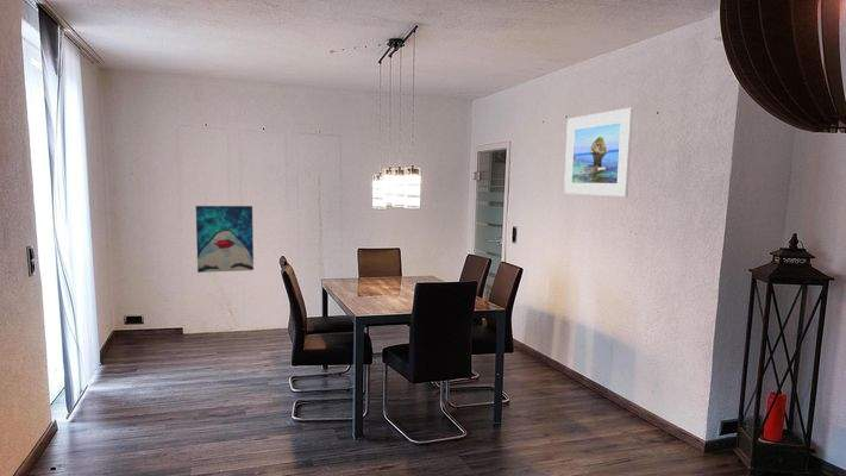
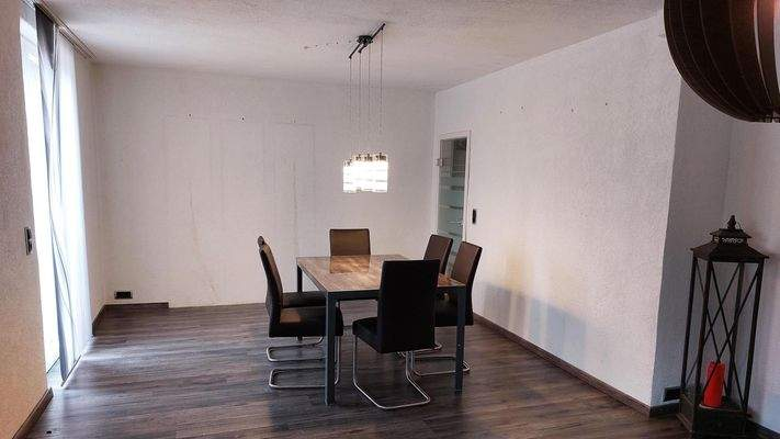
- wall art (225, 238)
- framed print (595, 155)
